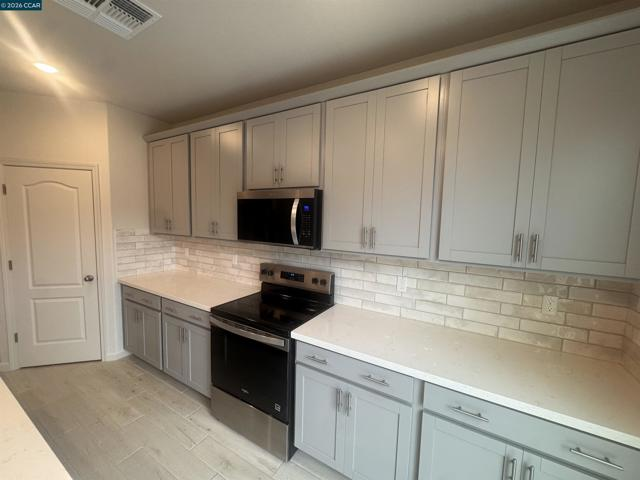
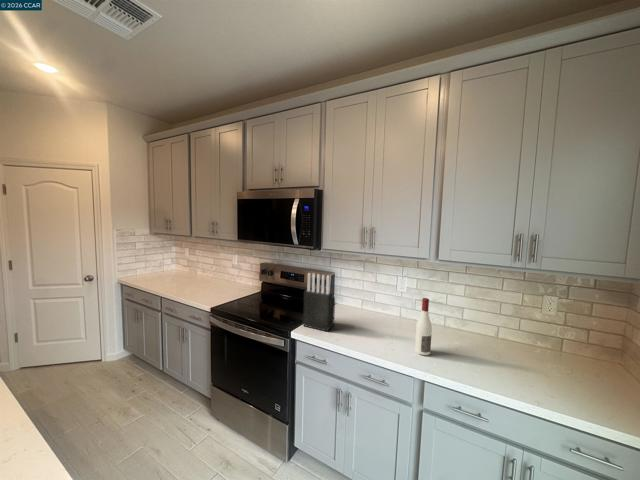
+ knife block (320, 299)
+ alcohol (424, 325)
